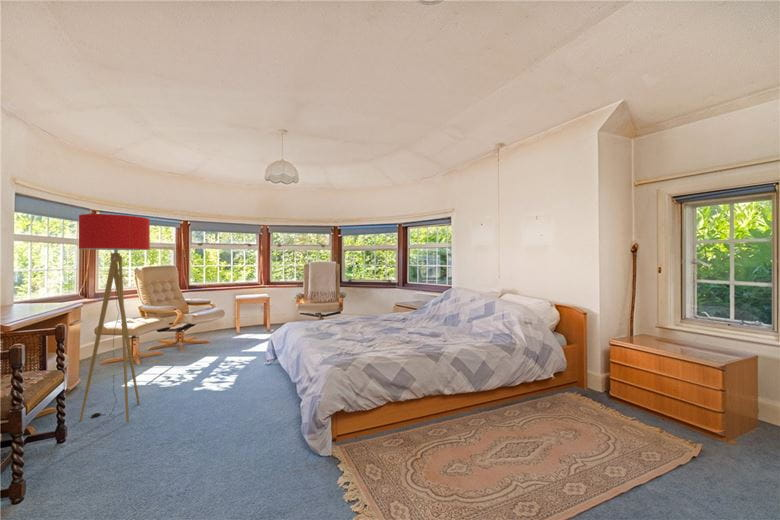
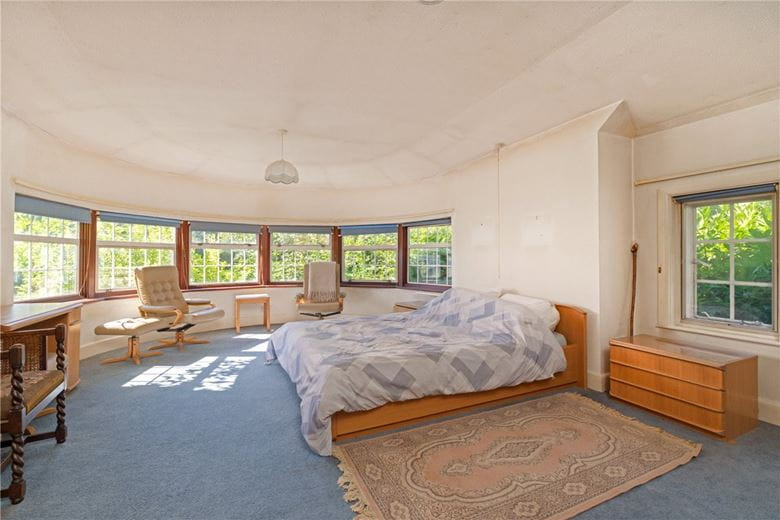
- floor lamp (117, 318)
